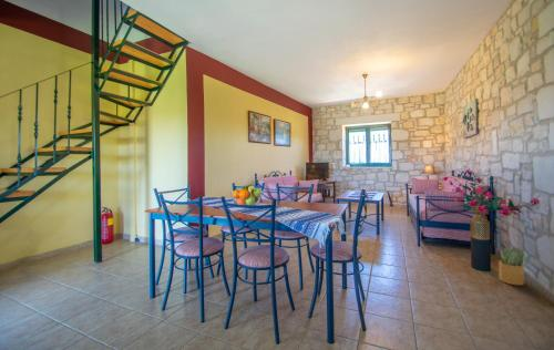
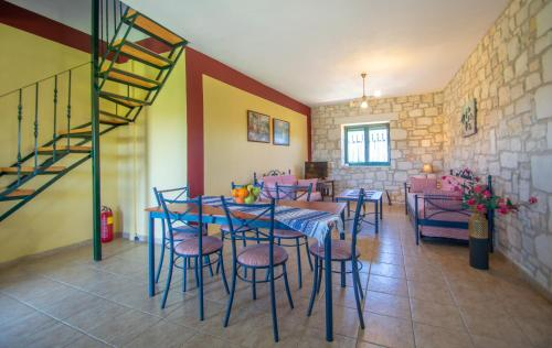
- potted plant (511, 264)
